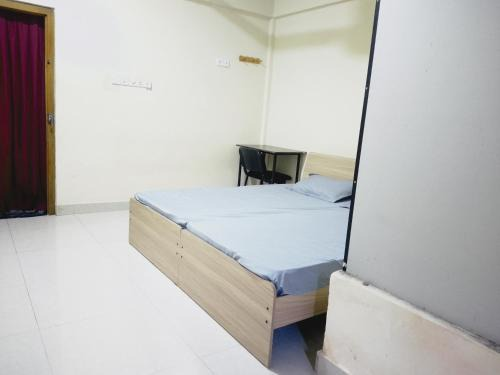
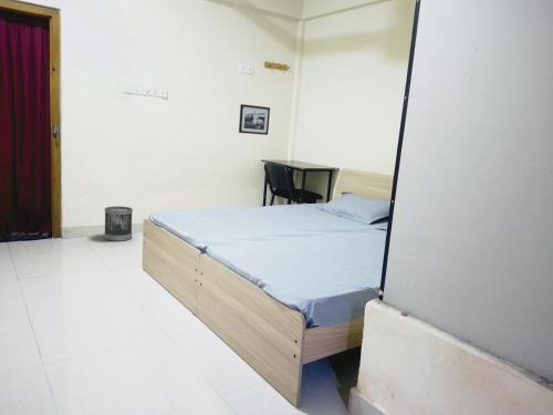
+ picture frame (254, 120)
+ wastebasket (118, 222)
